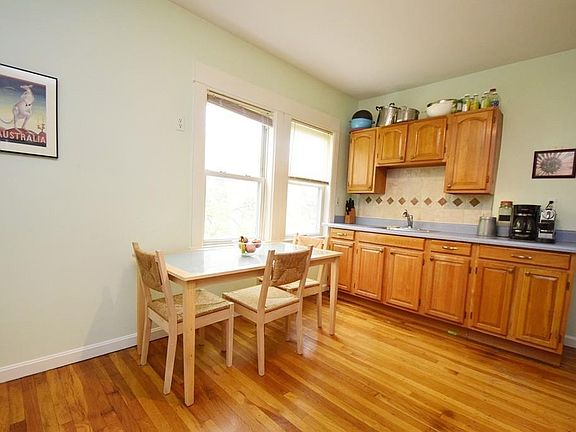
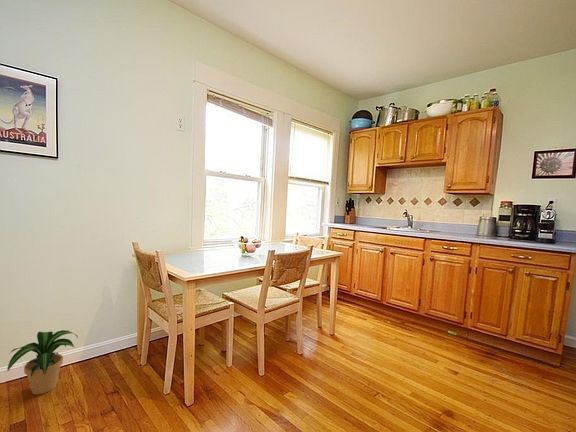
+ potted plant (44, 362)
